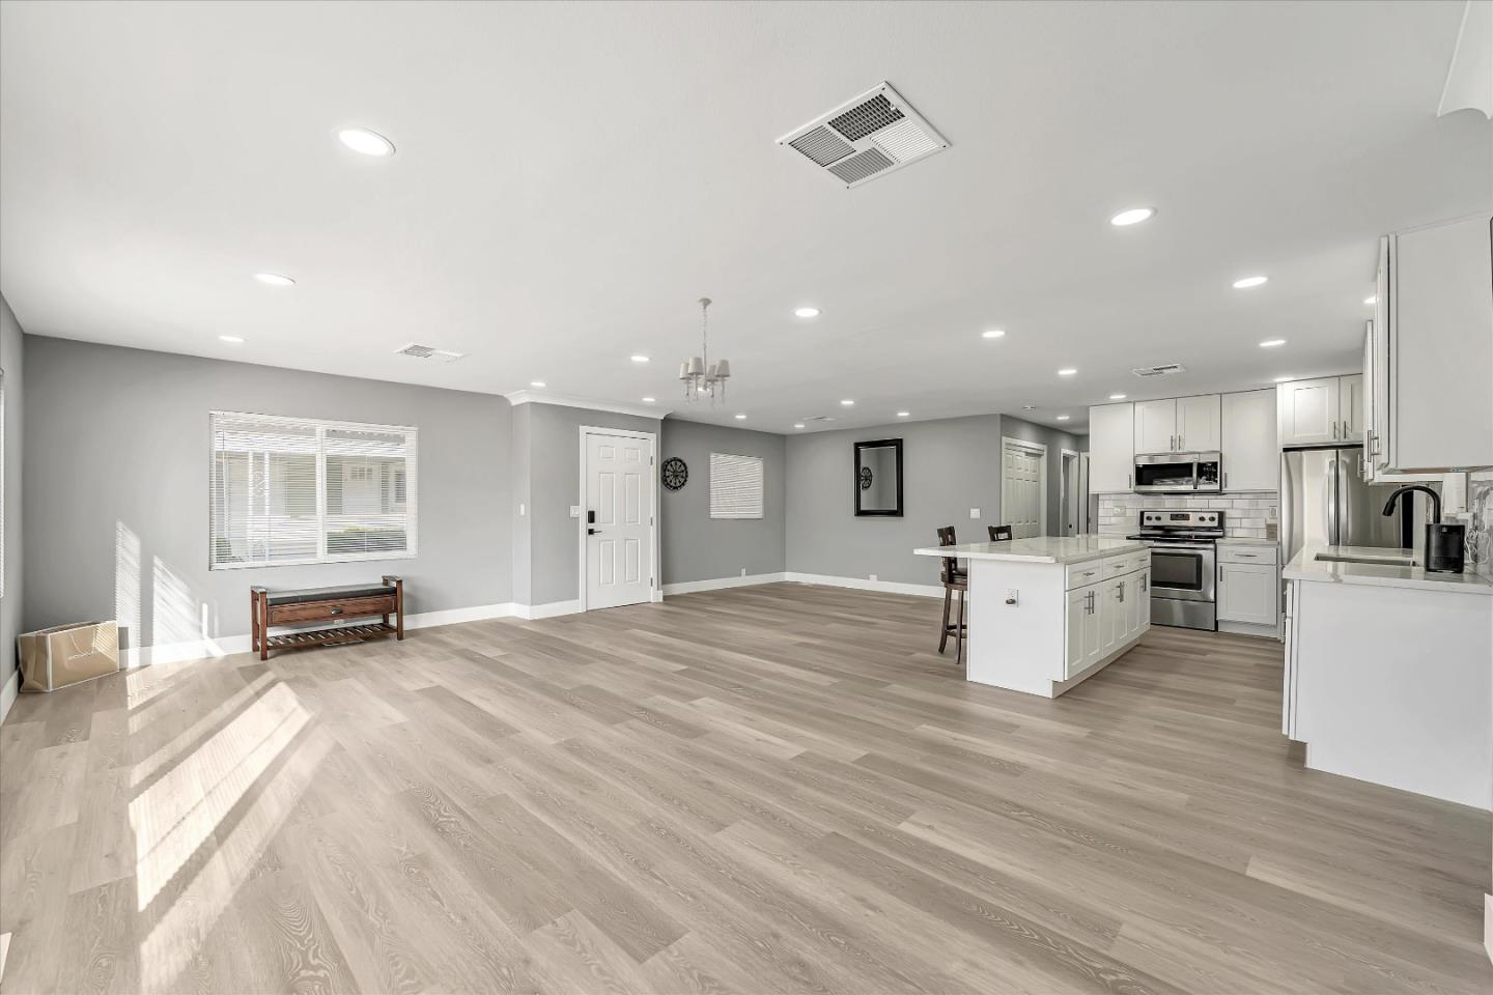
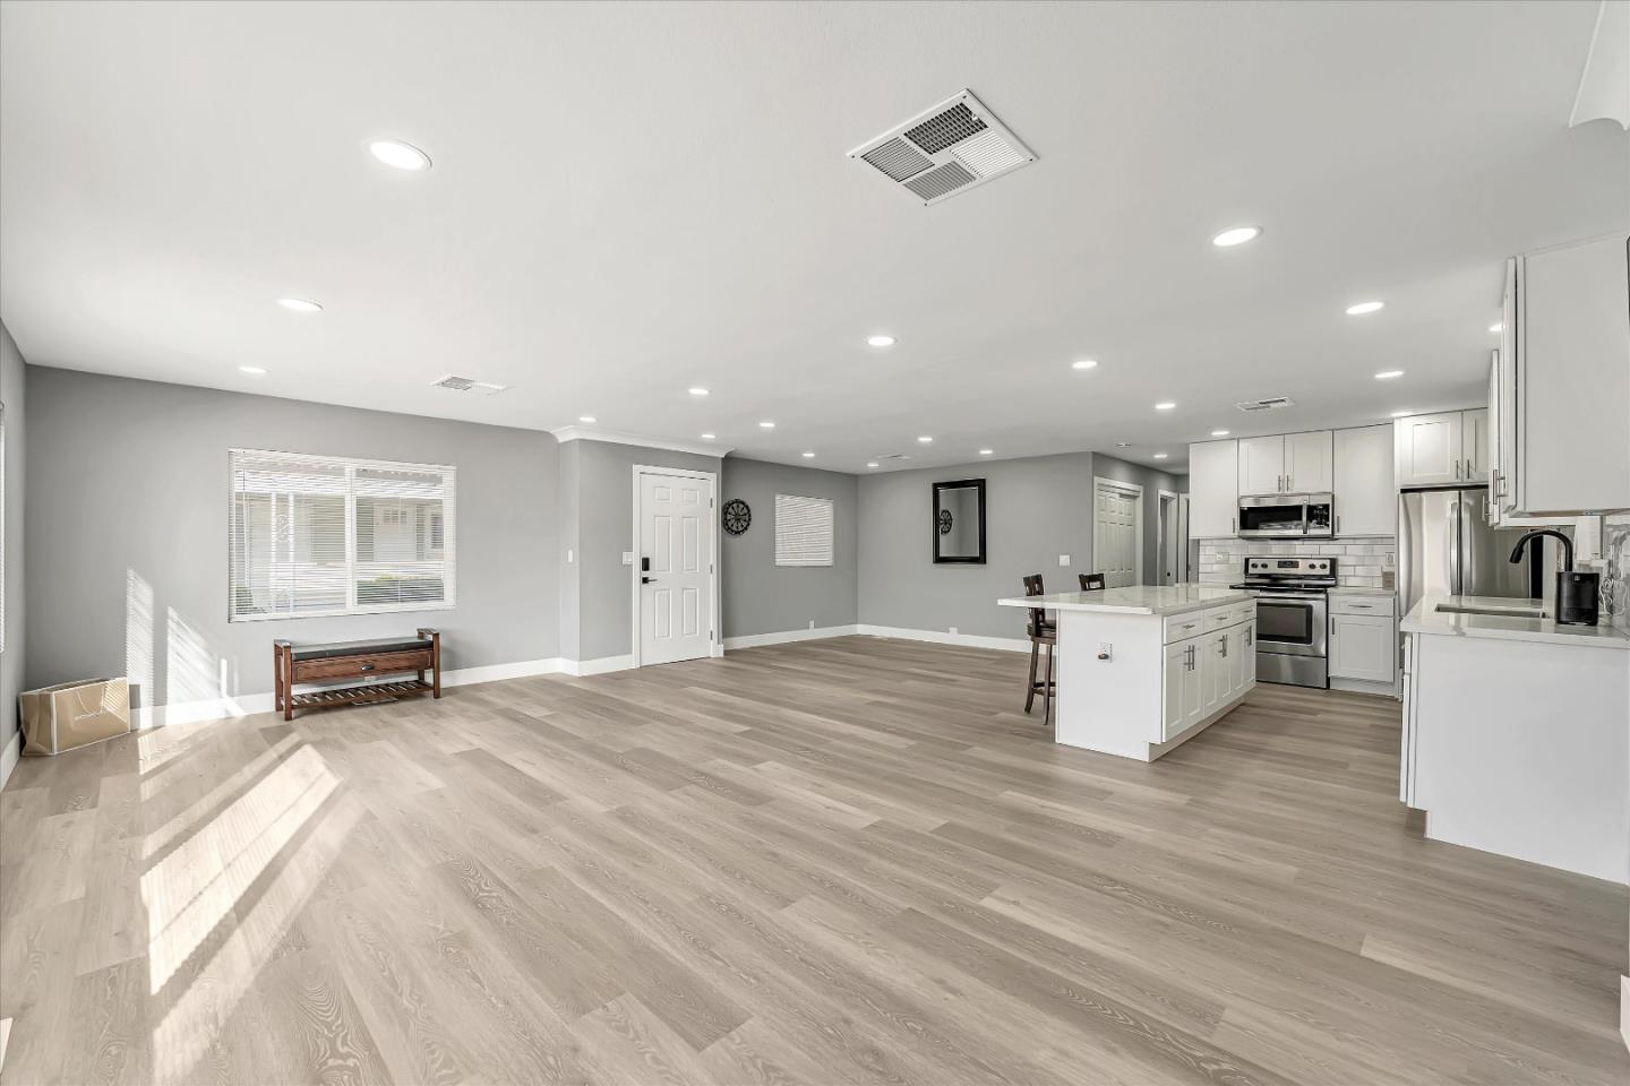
- chandelier (704, 352)
